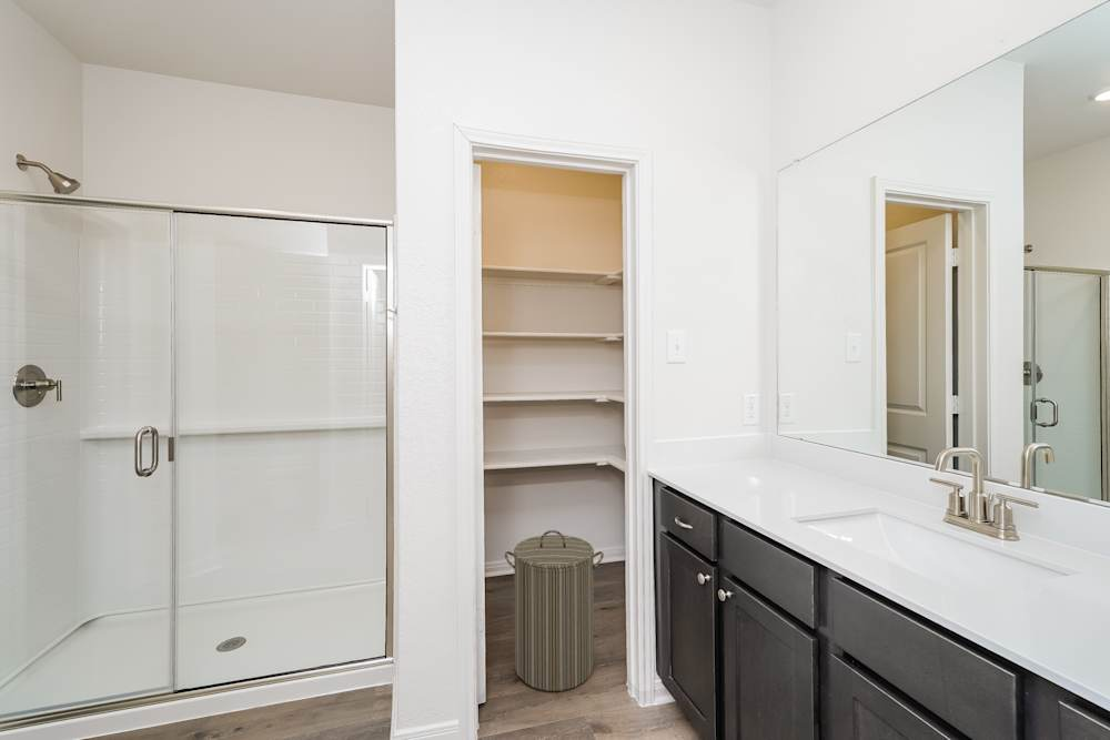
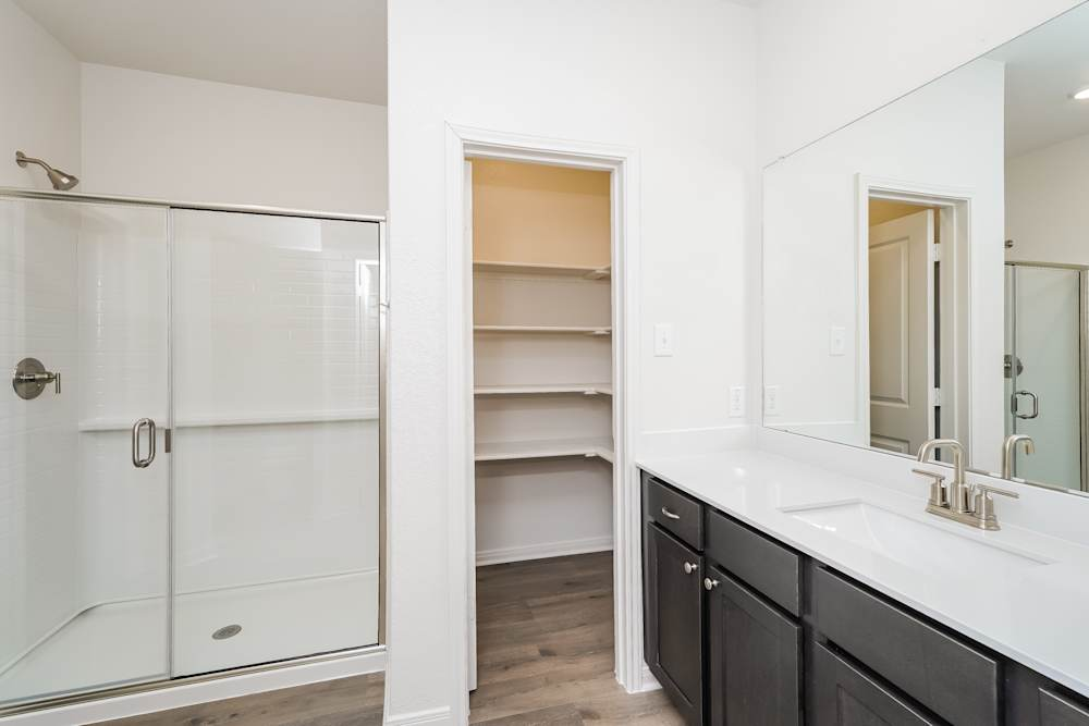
- laundry hamper (554, 597)
